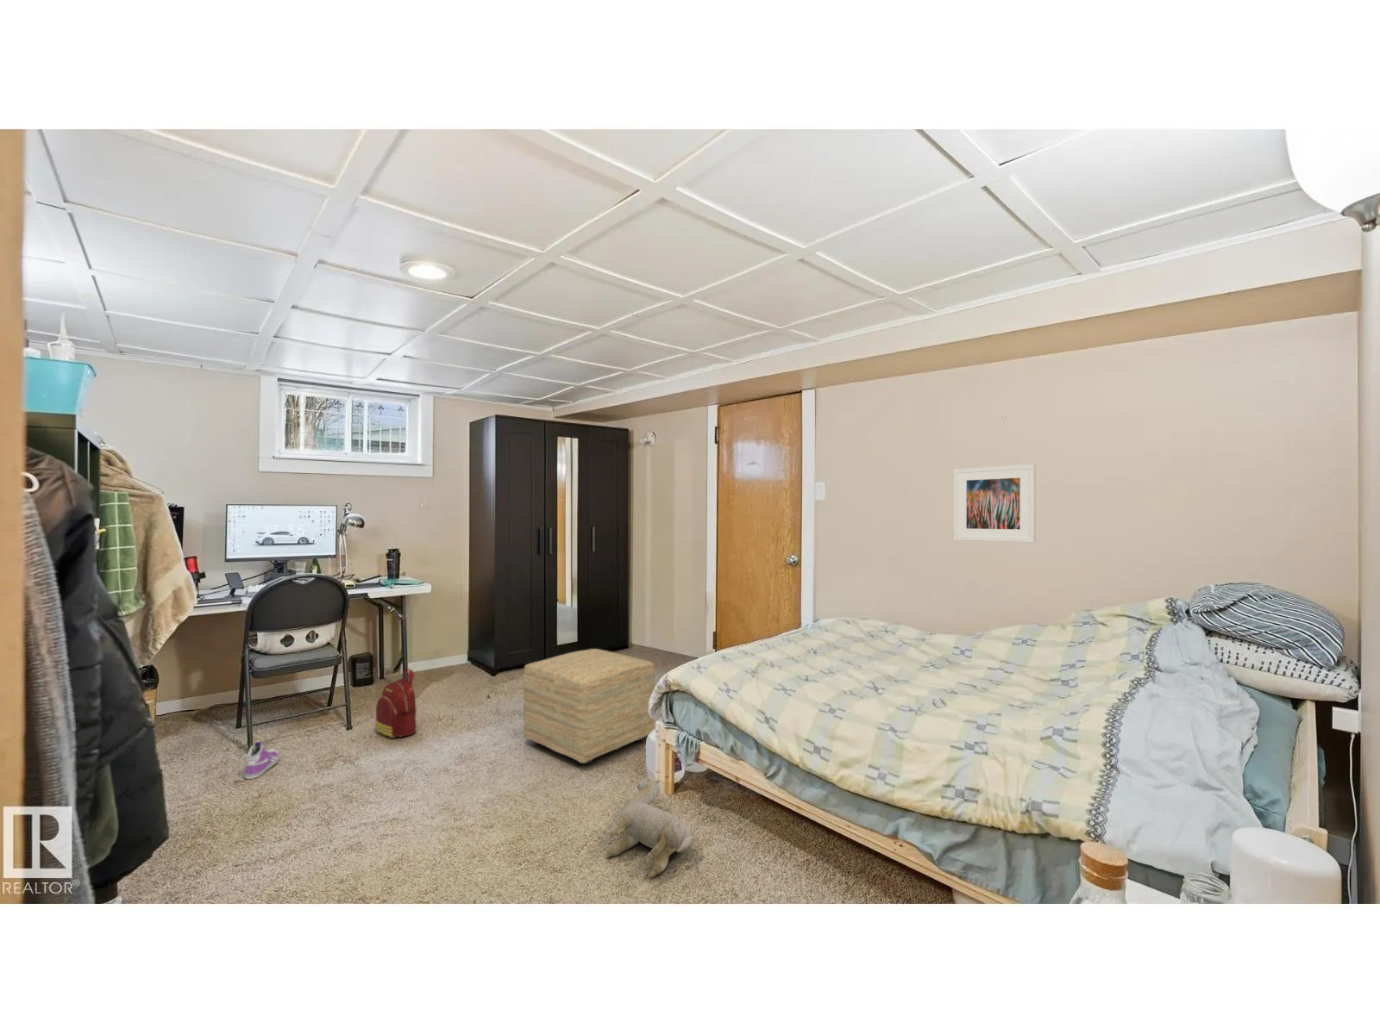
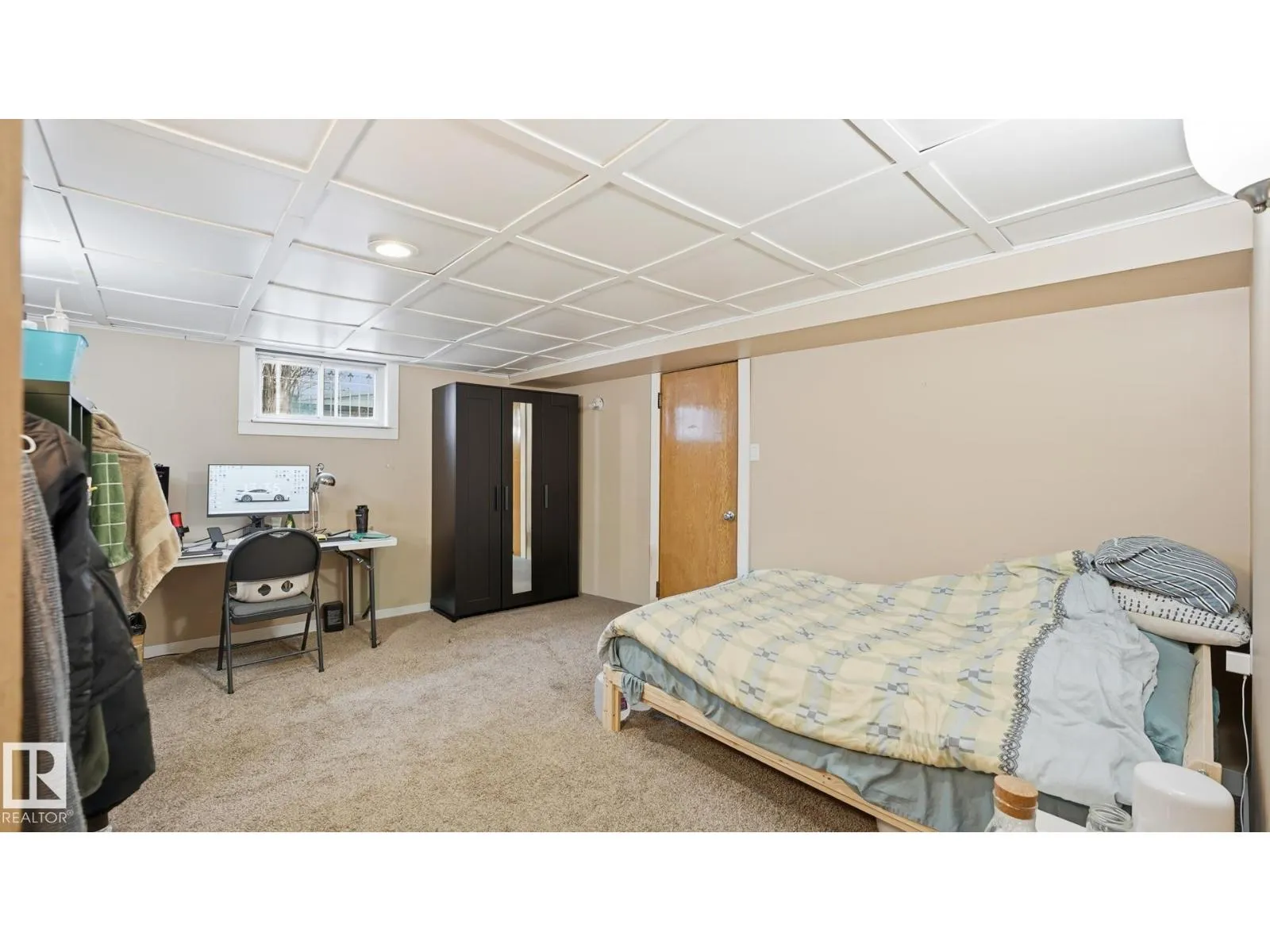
- plush toy (650, 822)
- sneaker (263, 753)
- backpack (396, 702)
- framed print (992, 504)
- ottoman (589, 699)
